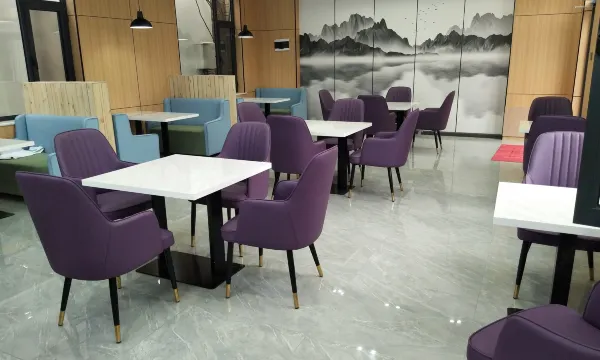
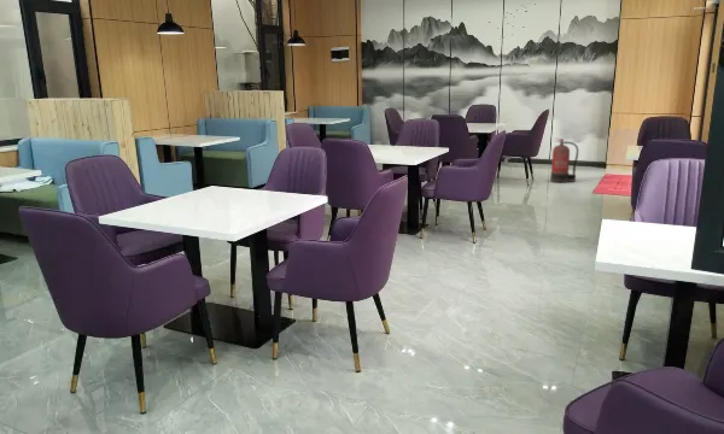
+ fire extinguisher (564, 159)
